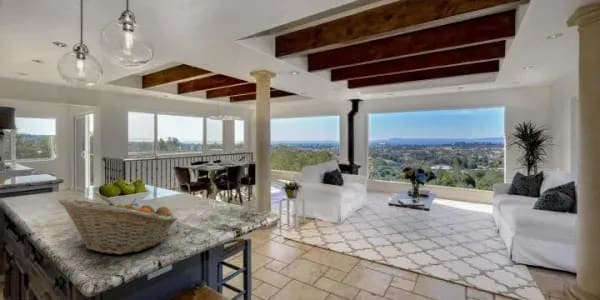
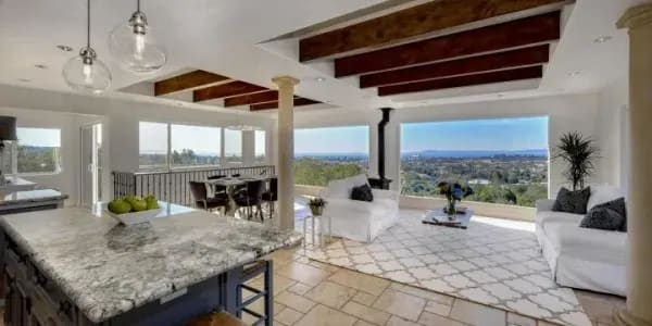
- fruit basket (121, 218)
